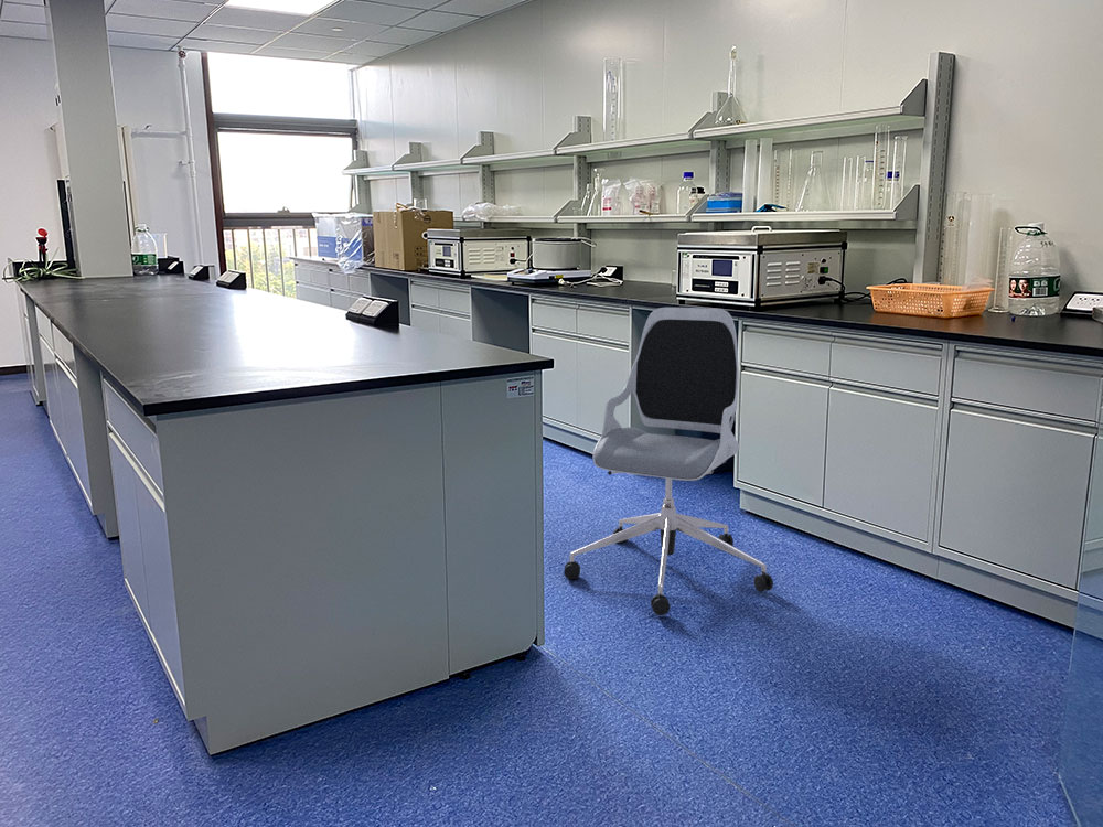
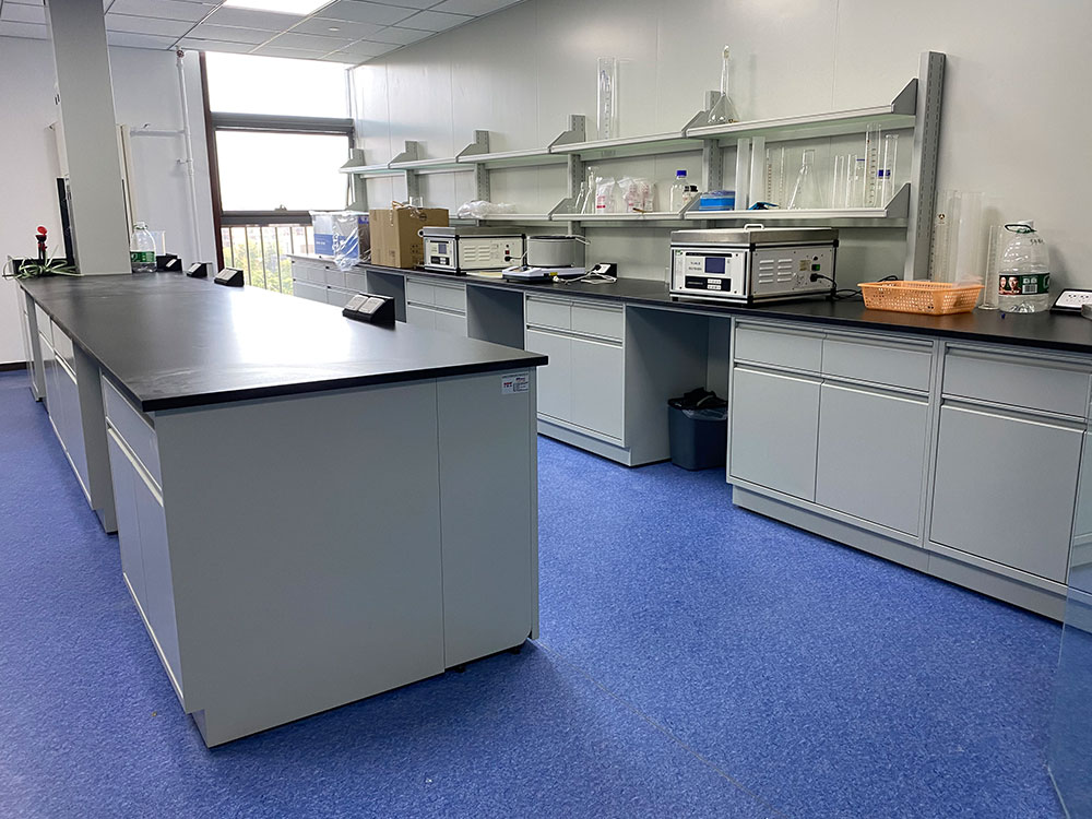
- office chair (661, 444)
